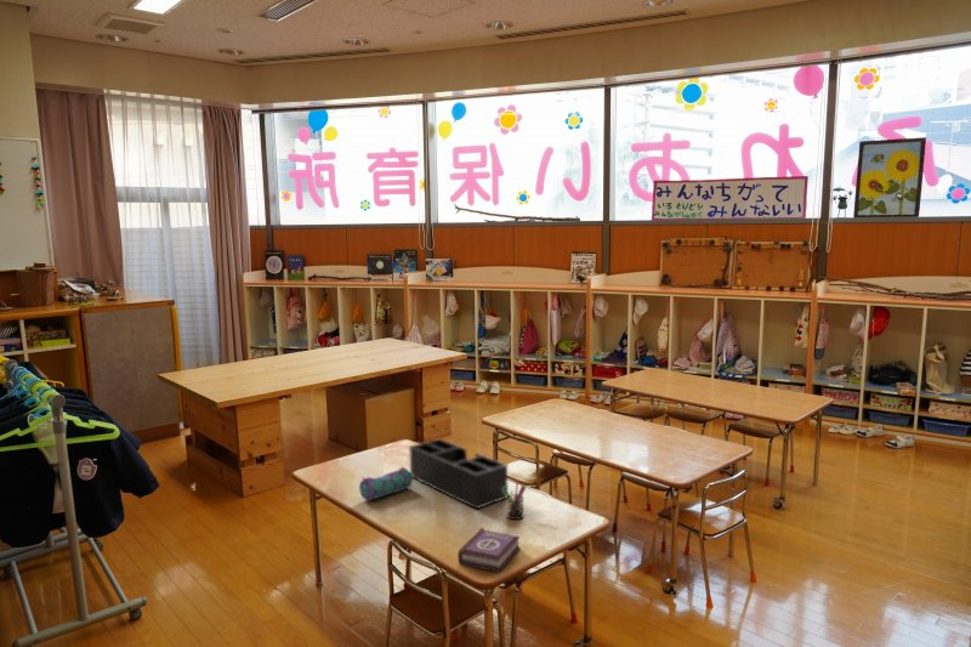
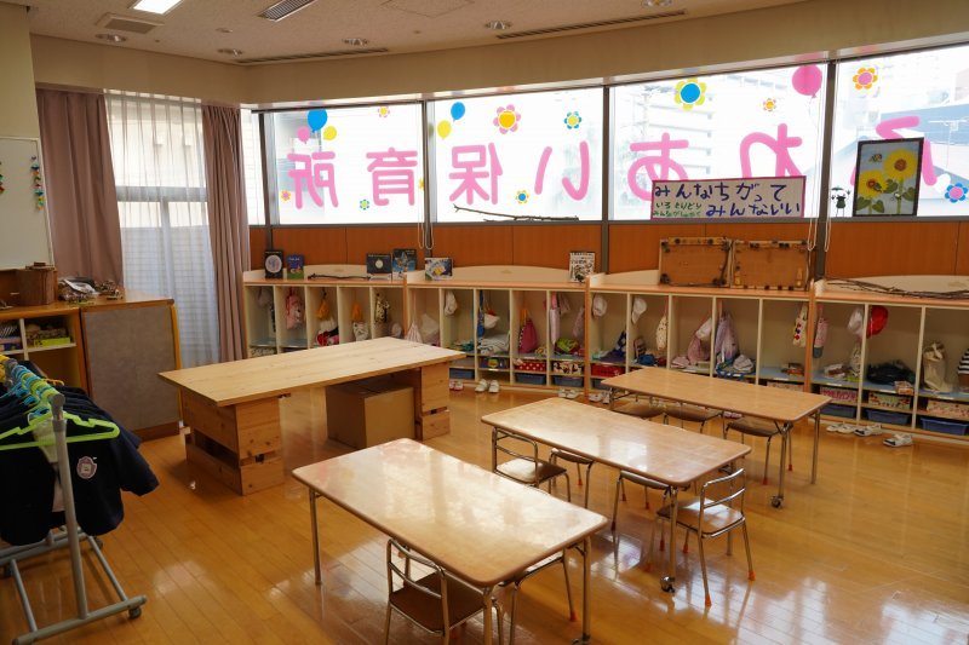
- pen holder (513, 499)
- book (489, 549)
- desk organizer (456, 471)
- pencil case (386, 482)
